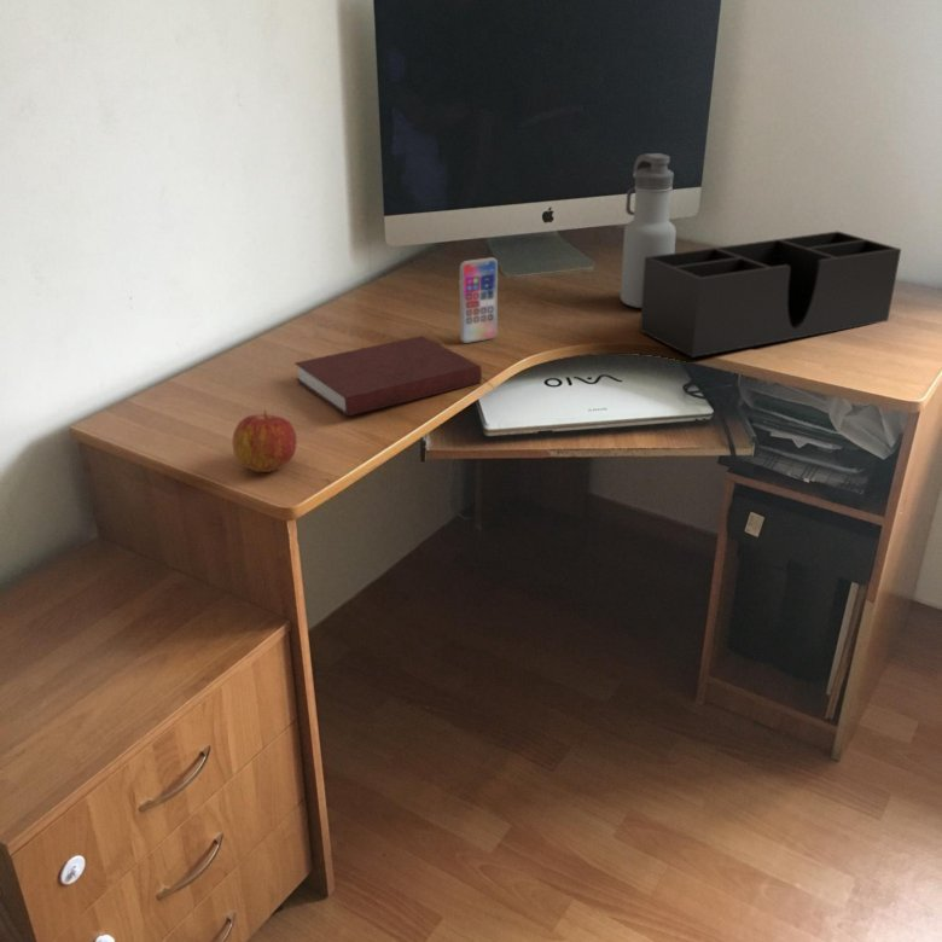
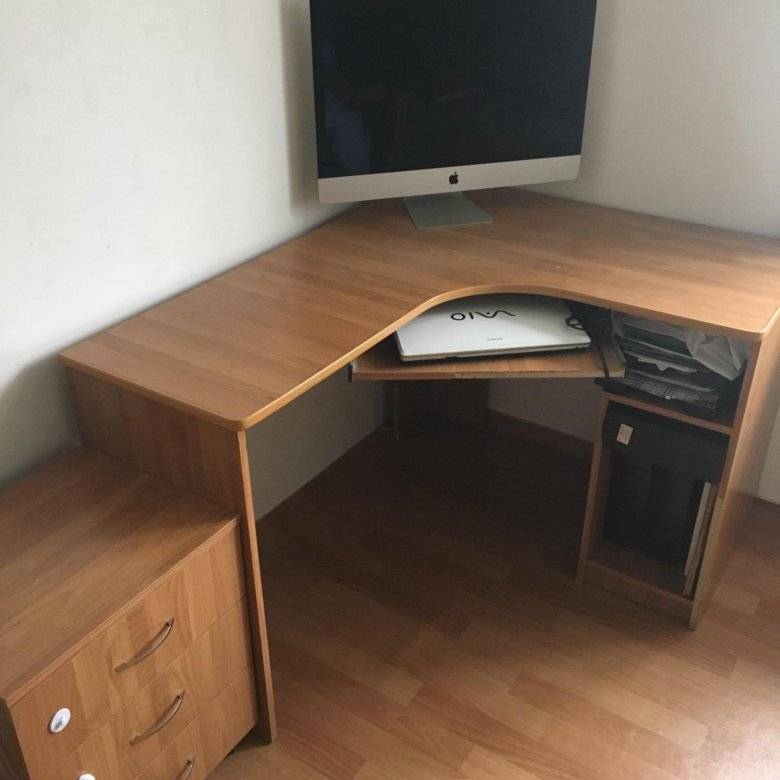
- water bottle (649, 231)
- apple (264, 440)
- notebook (388, 372)
- smartphone (478, 301)
- desk organizer (769, 290)
